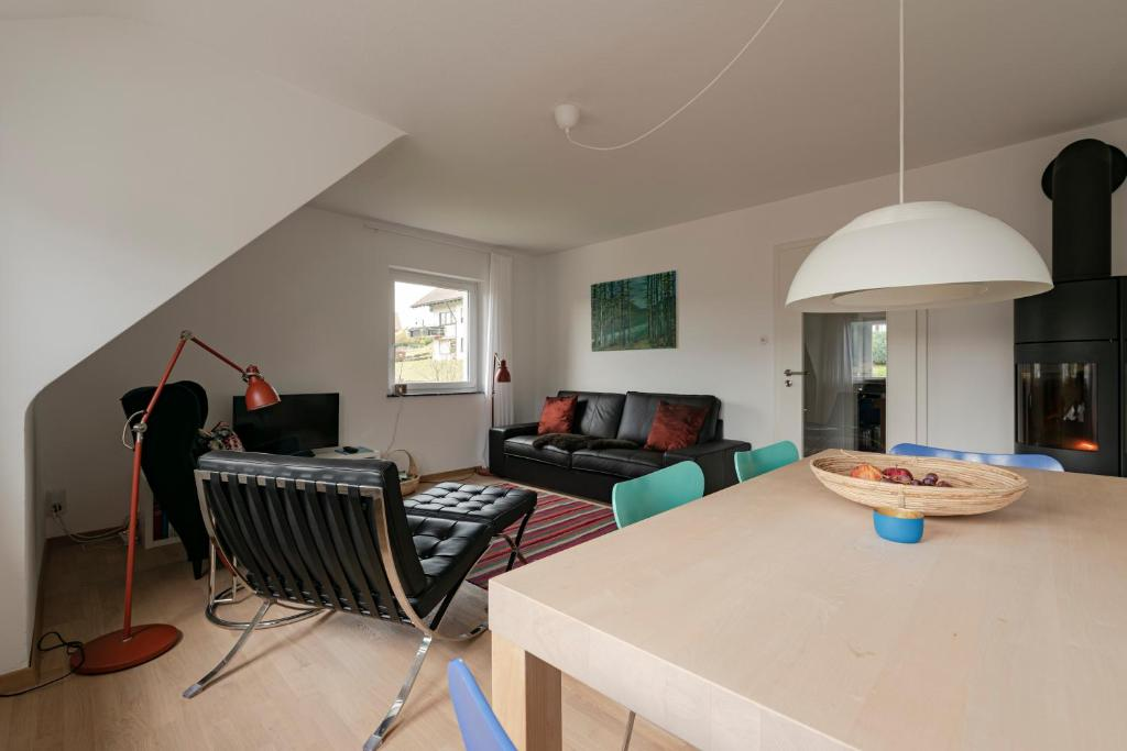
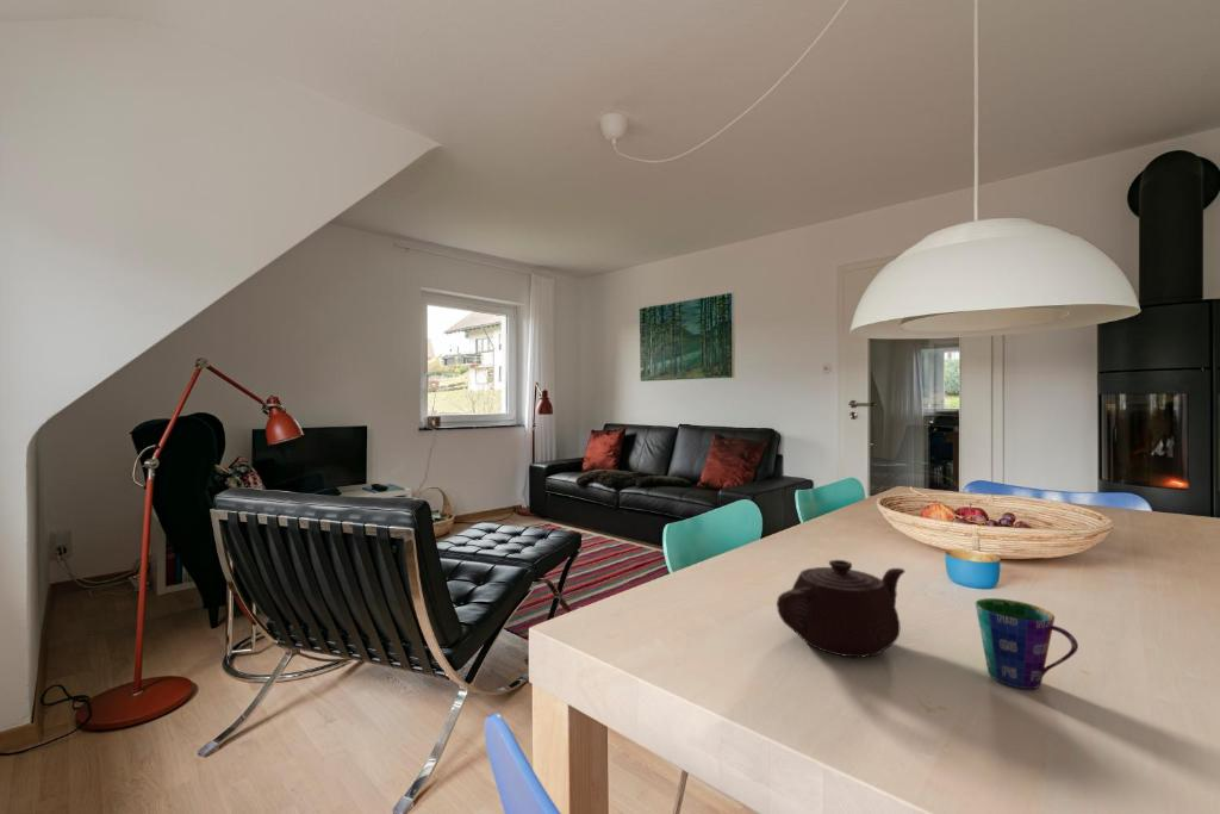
+ cup (1025, 647)
+ teapot (845, 601)
